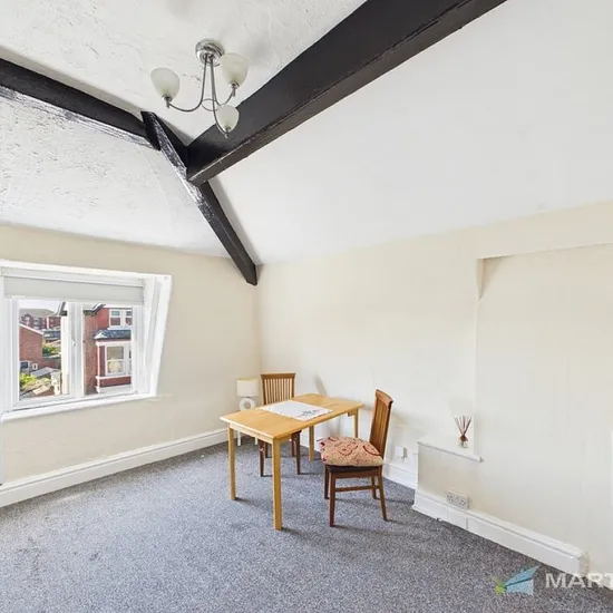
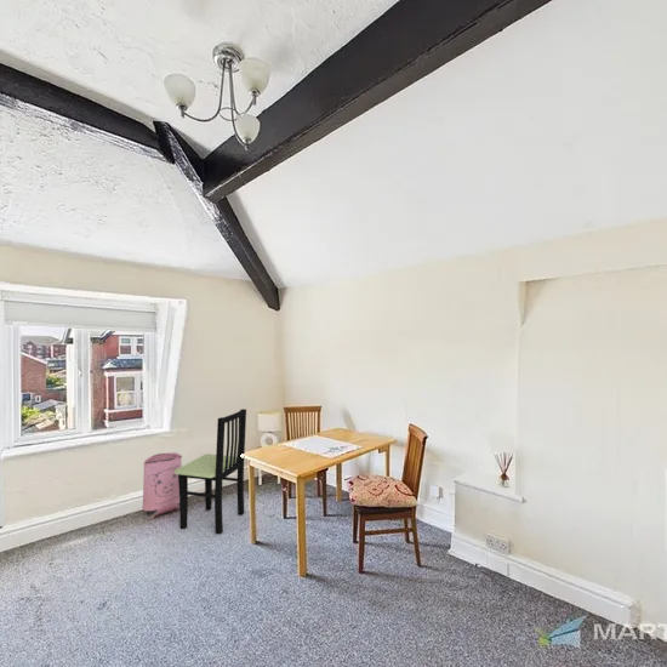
+ dining chair (212, 466)
+ bag (163, 484)
